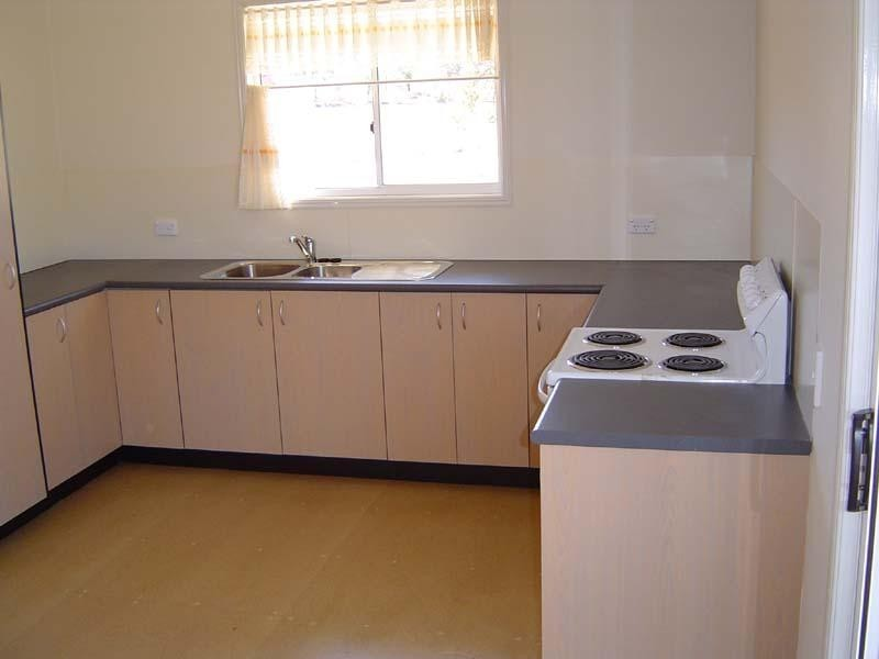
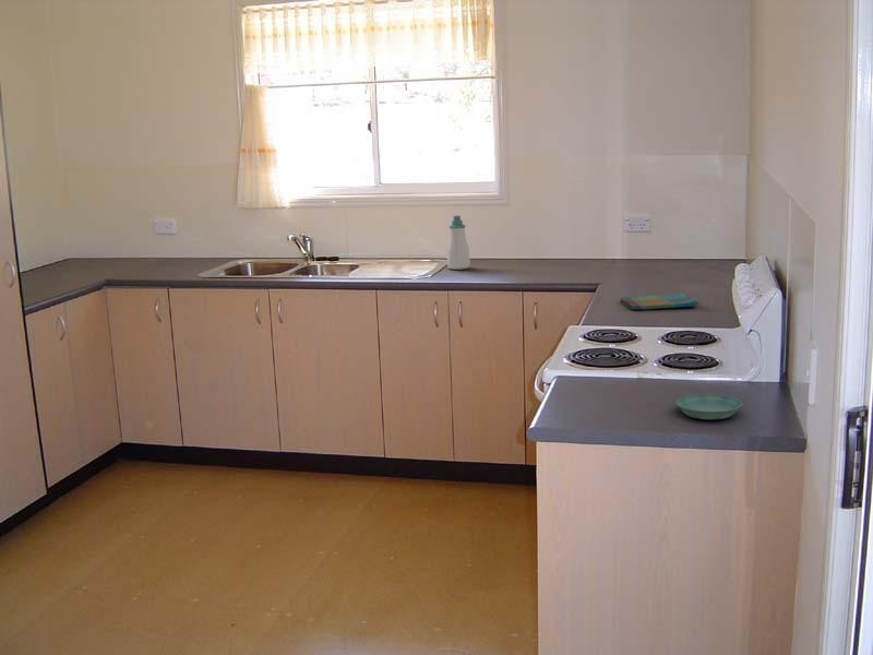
+ dish towel (658, 300)
+ saucer (708, 407)
+ soap bottle (457, 241)
